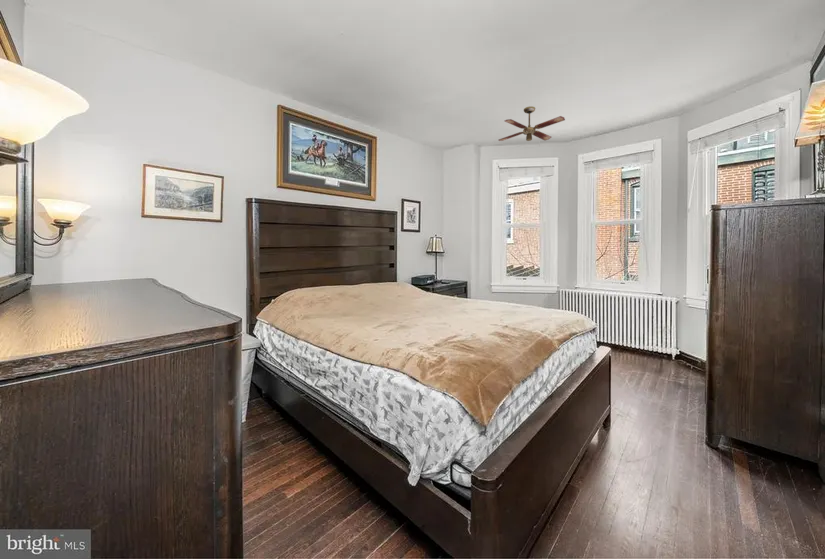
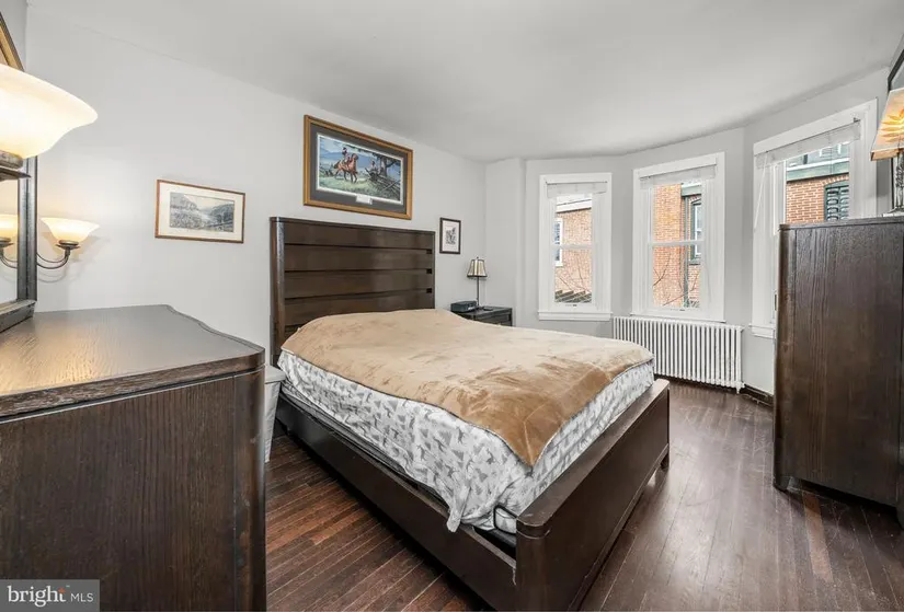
- ceiling fan (529, 124)
